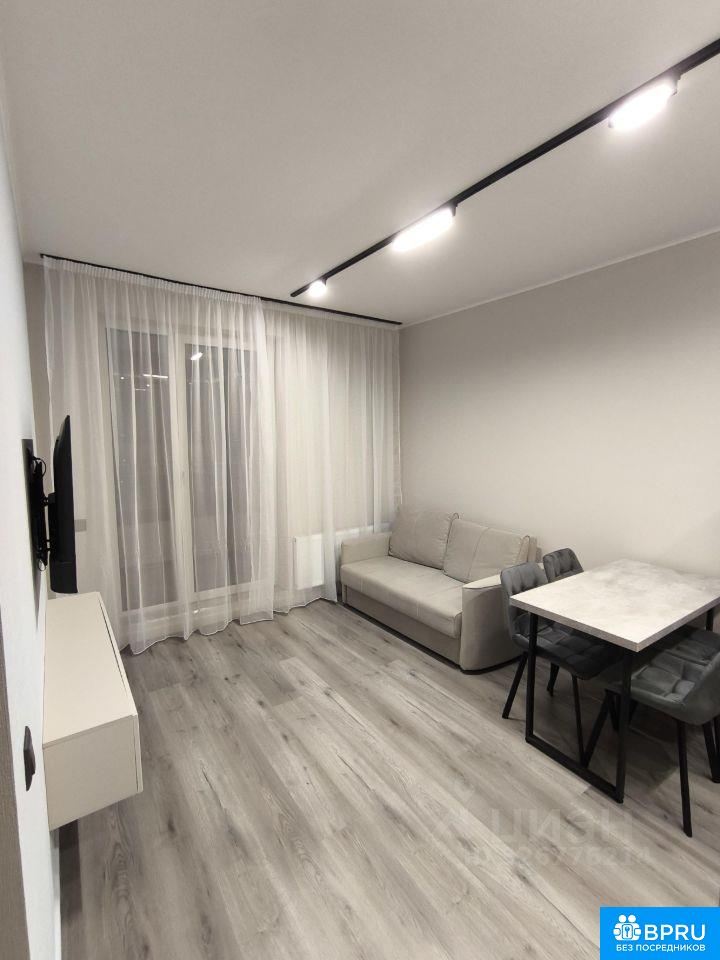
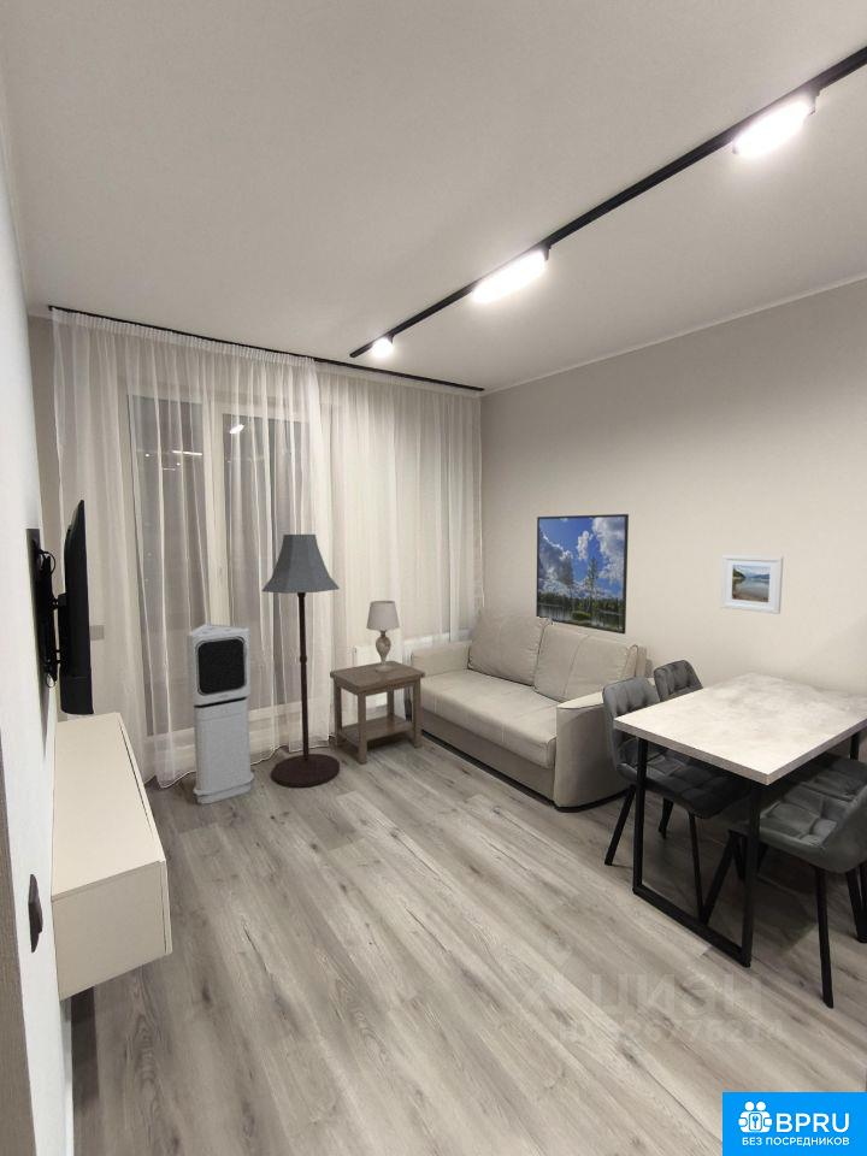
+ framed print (750, 583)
+ floor lamp (302, 655)
+ side table (381, 716)
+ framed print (578, 571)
+ air purifier (216, 708)
+ table lamp (383, 635)
